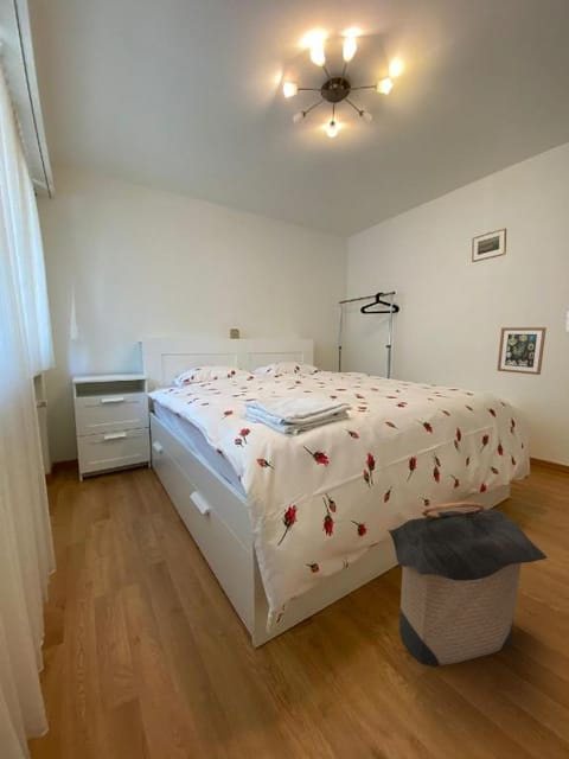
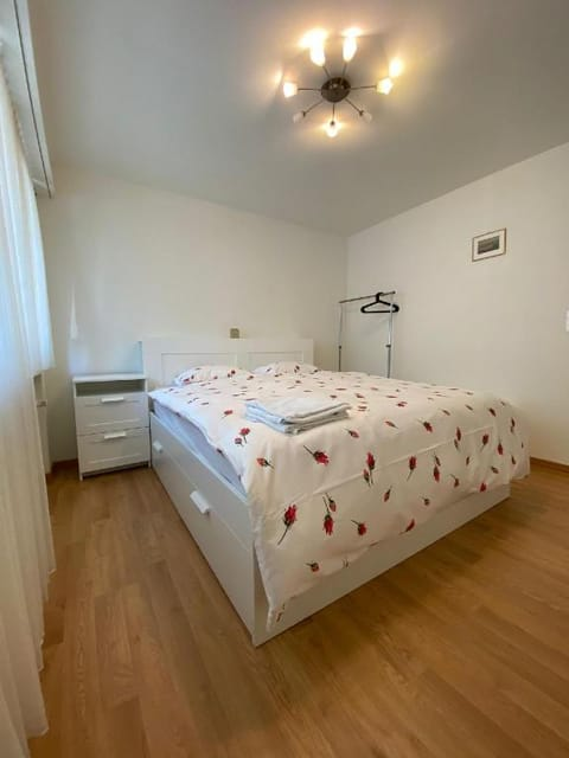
- wall art (519, 350)
- laundry hamper (460, 562)
